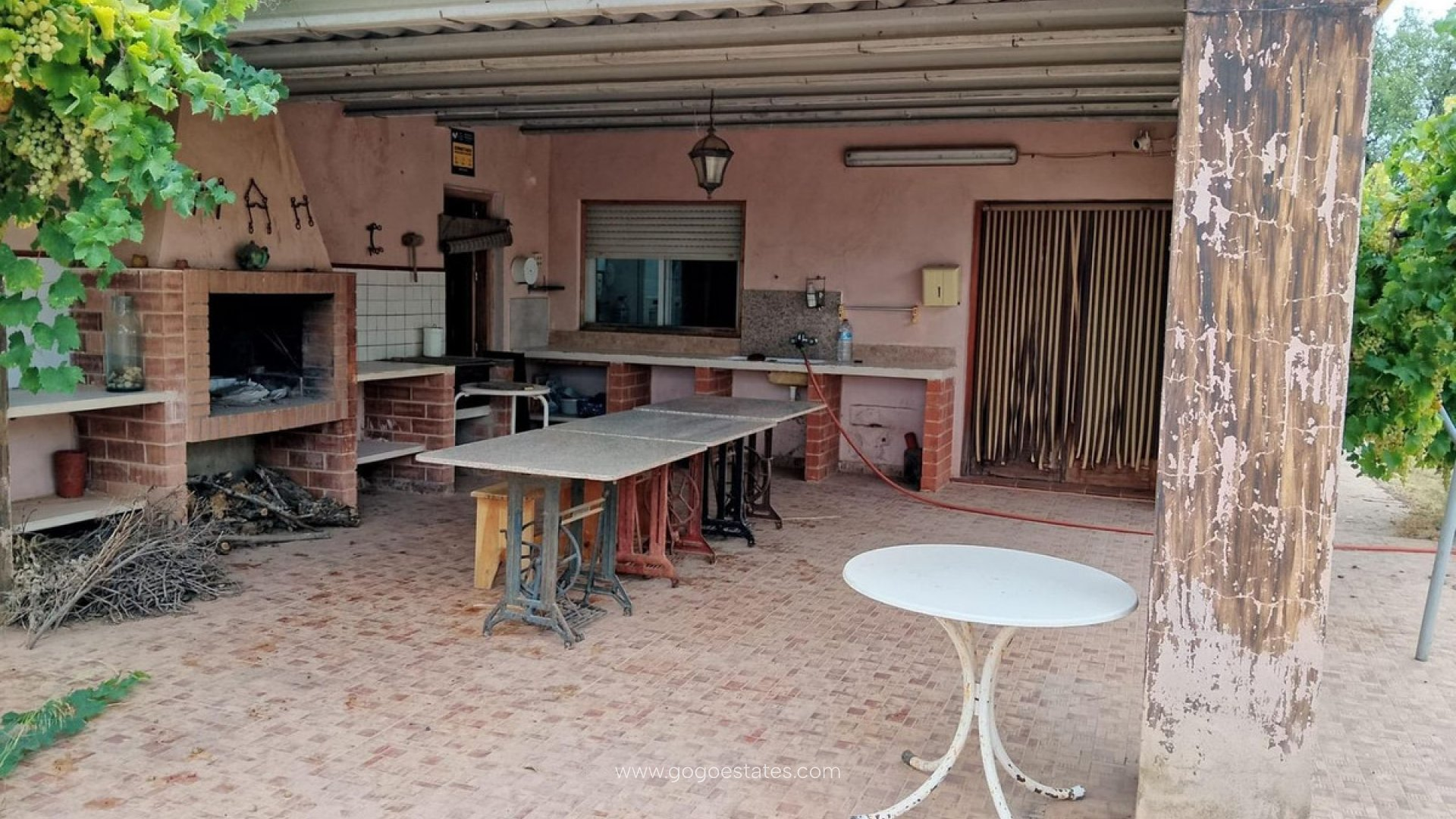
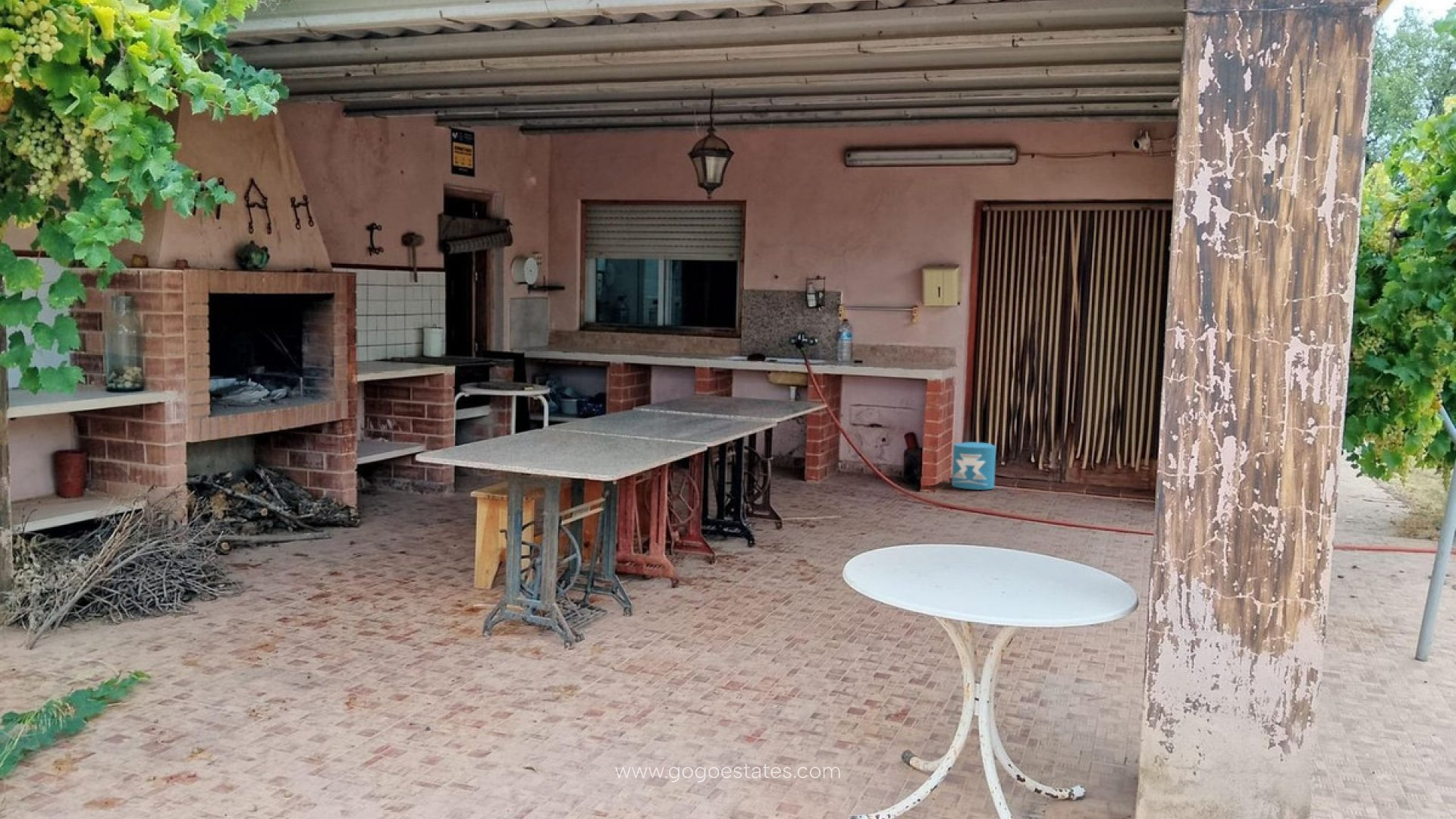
+ bucket (973, 465)
